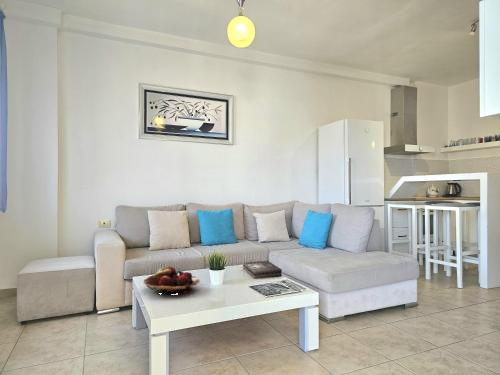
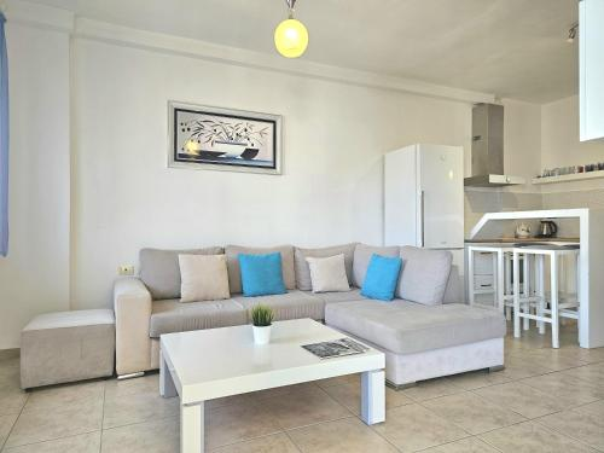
- first aid kit (261, 269)
- fruit basket (170, 279)
